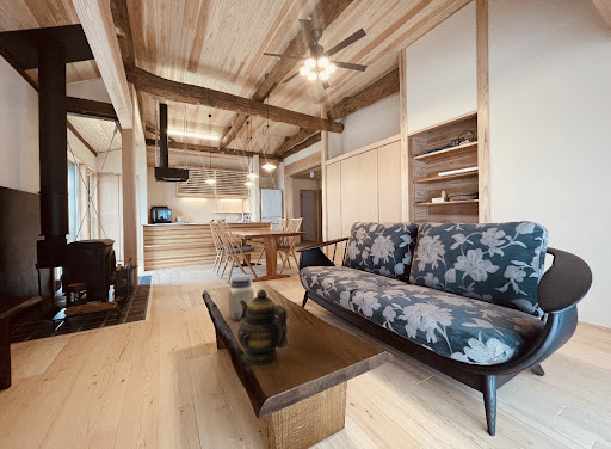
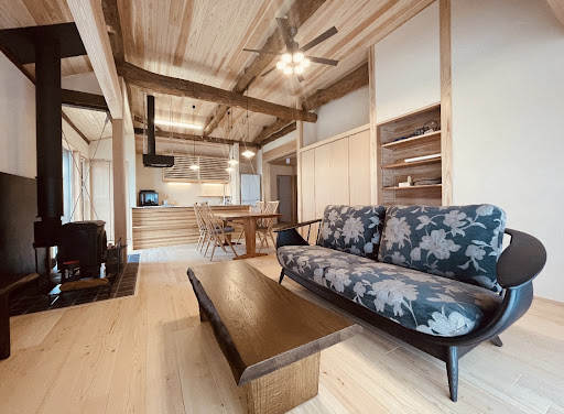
- jar (241, 297)
- teapot (260, 321)
